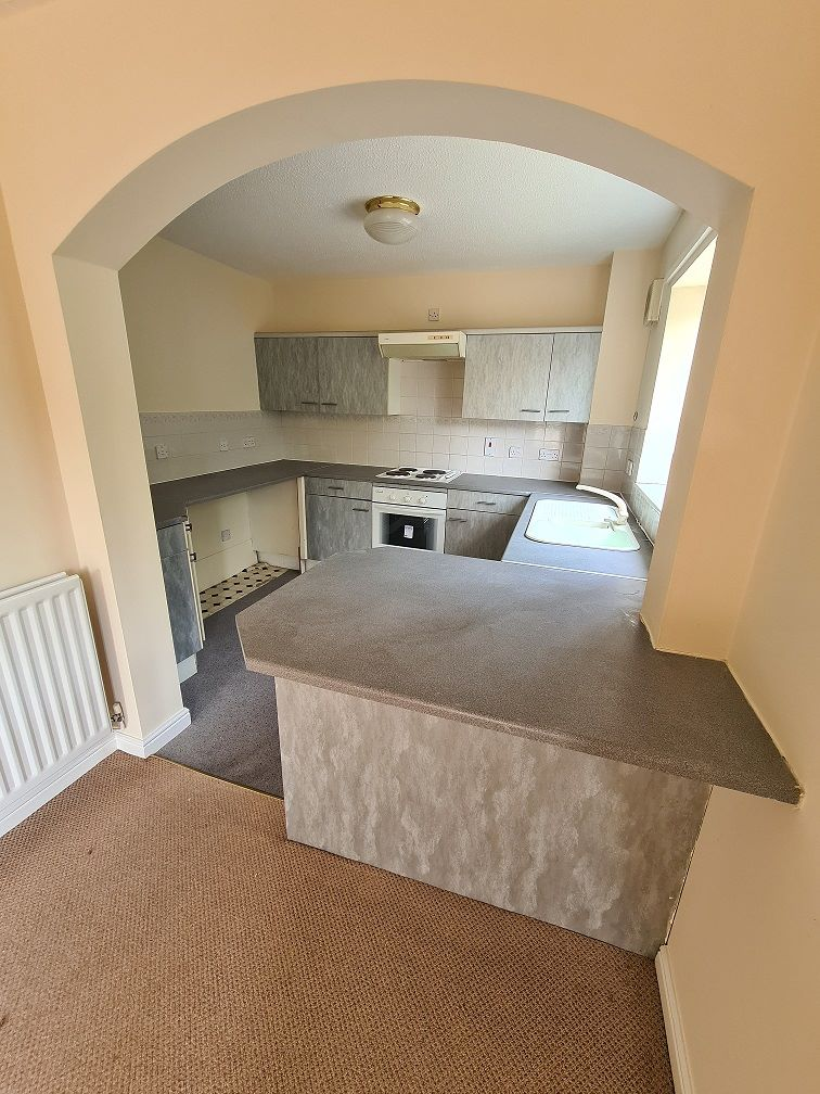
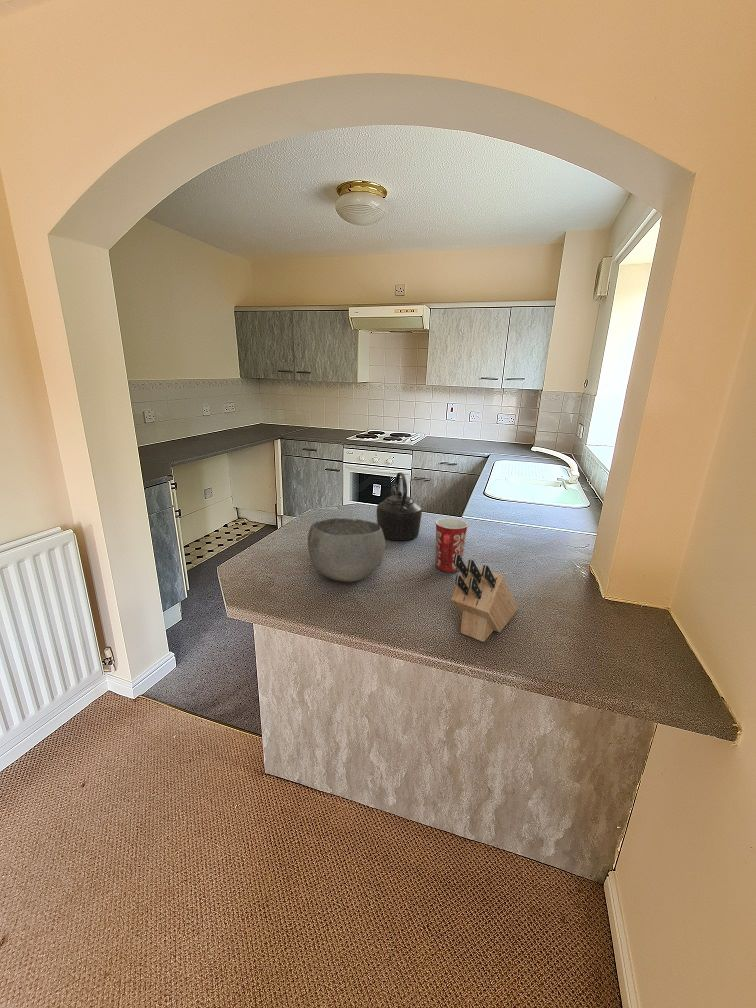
+ knife block (486, 586)
+ mug (448, 547)
+ kettle (397, 500)
+ bowl (346, 550)
